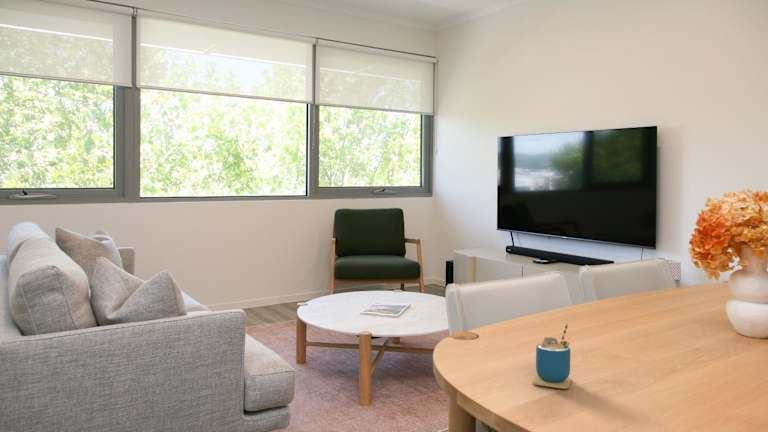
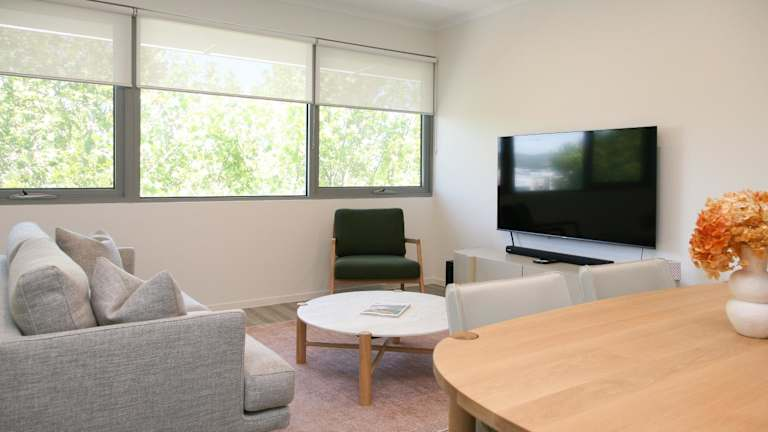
- cup (553, 352)
